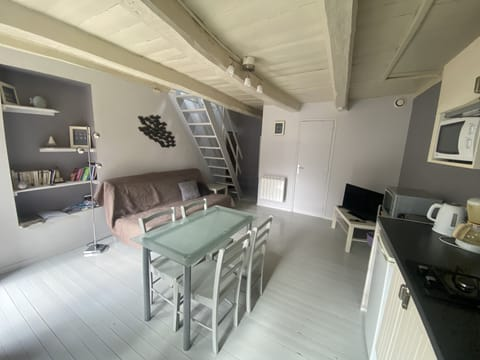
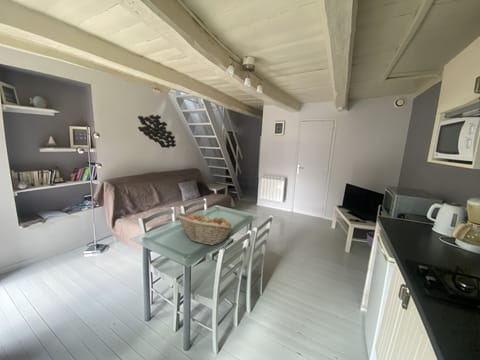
+ fruit basket (204, 224)
